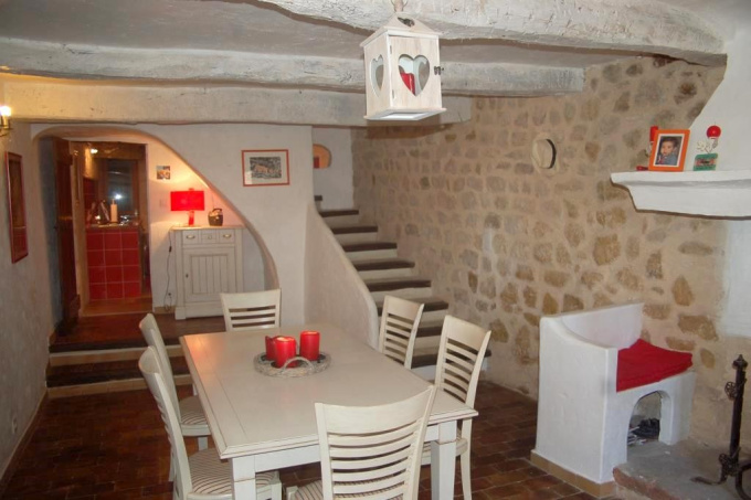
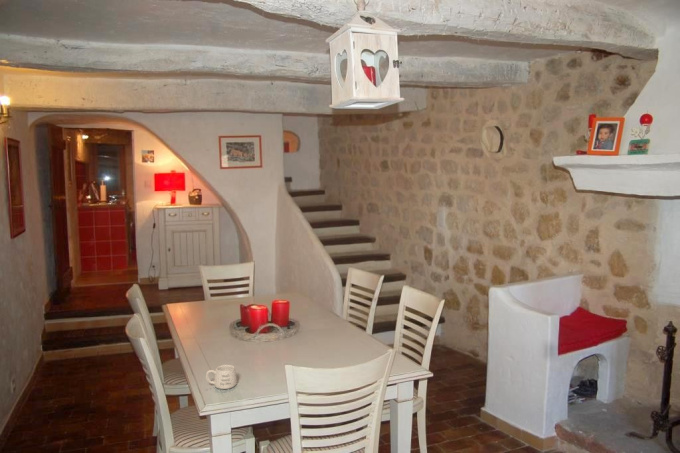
+ mug (221, 377)
